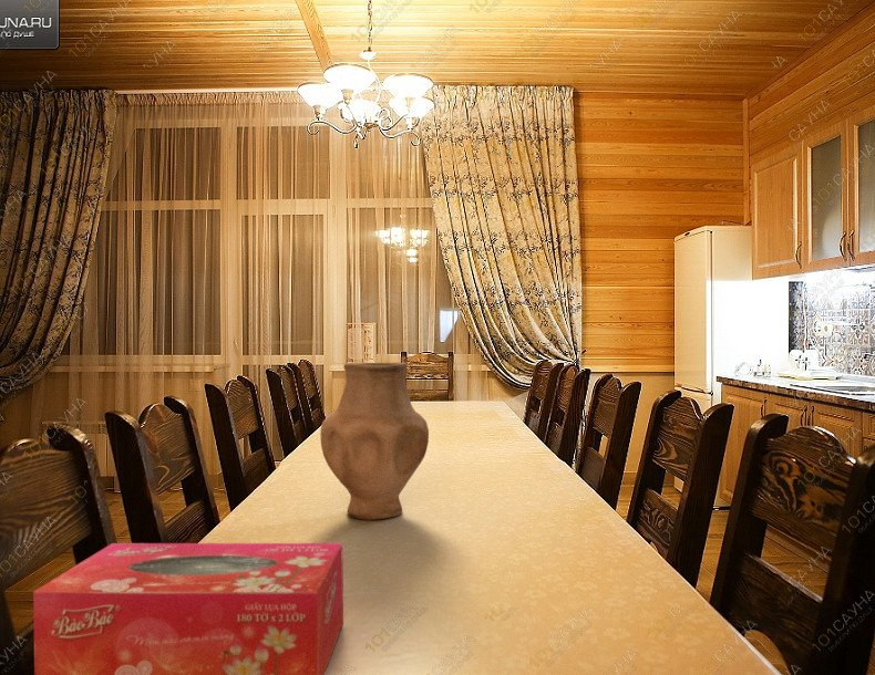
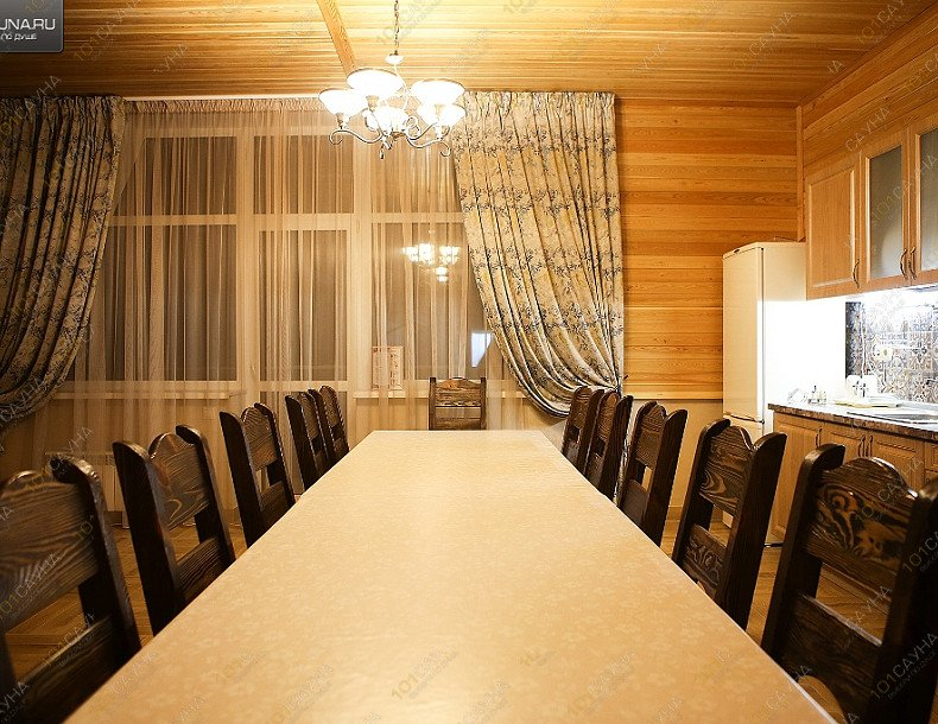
- tissue box (203, 609)
- vase (373, 437)
